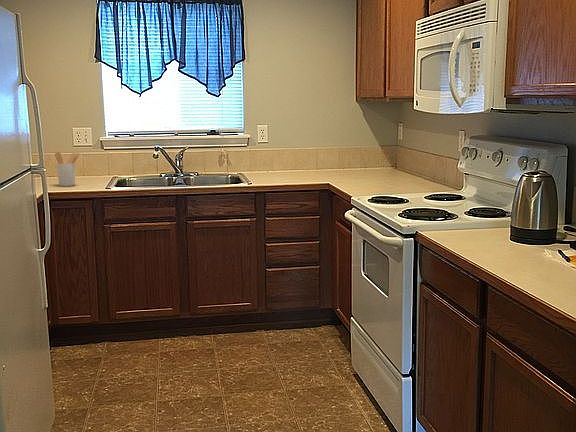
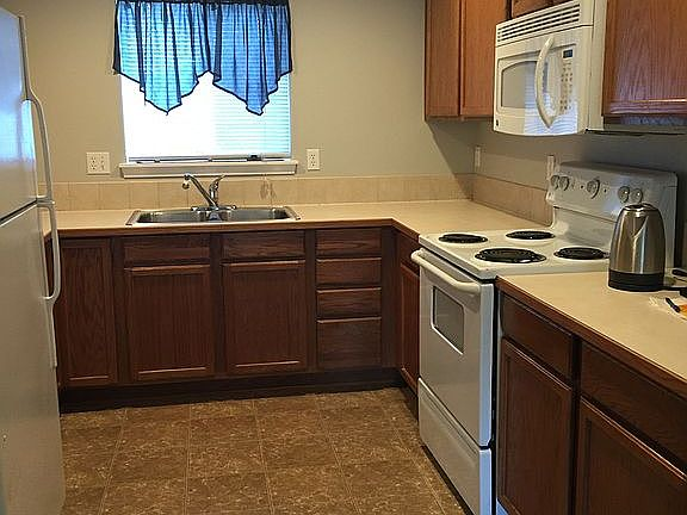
- utensil holder (69, 168)
